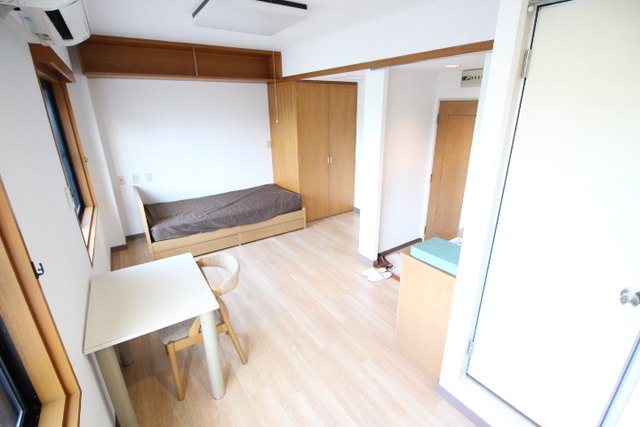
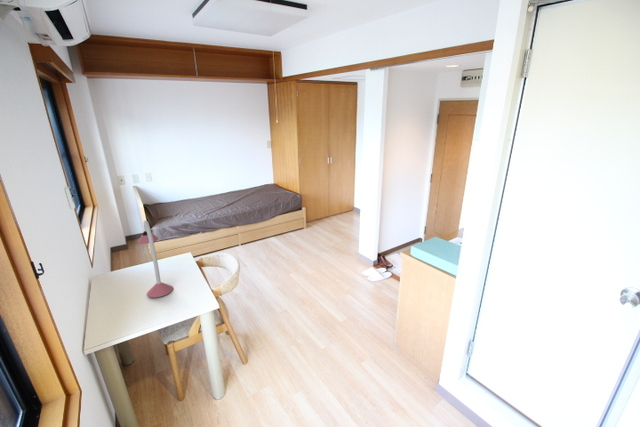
+ desk lamp (152, 254)
